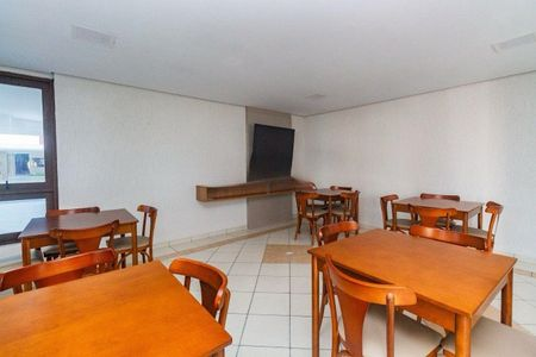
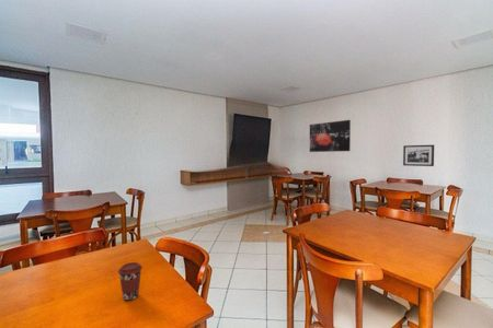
+ picture frame (417, 155)
+ coffee cup (130, 281)
+ wall art (328, 137)
